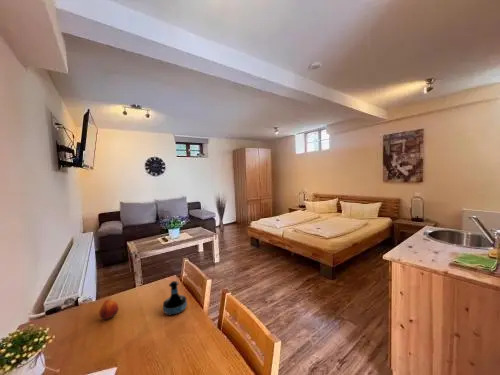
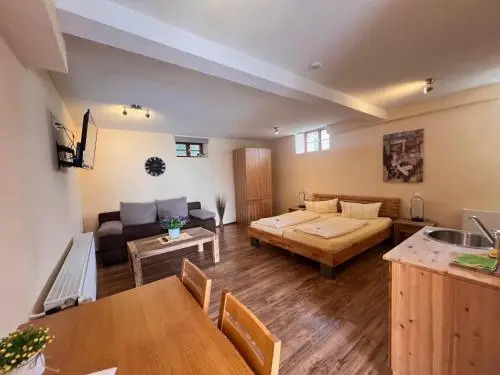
- fruit (108, 308)
- tequila bottle (174, 295)
